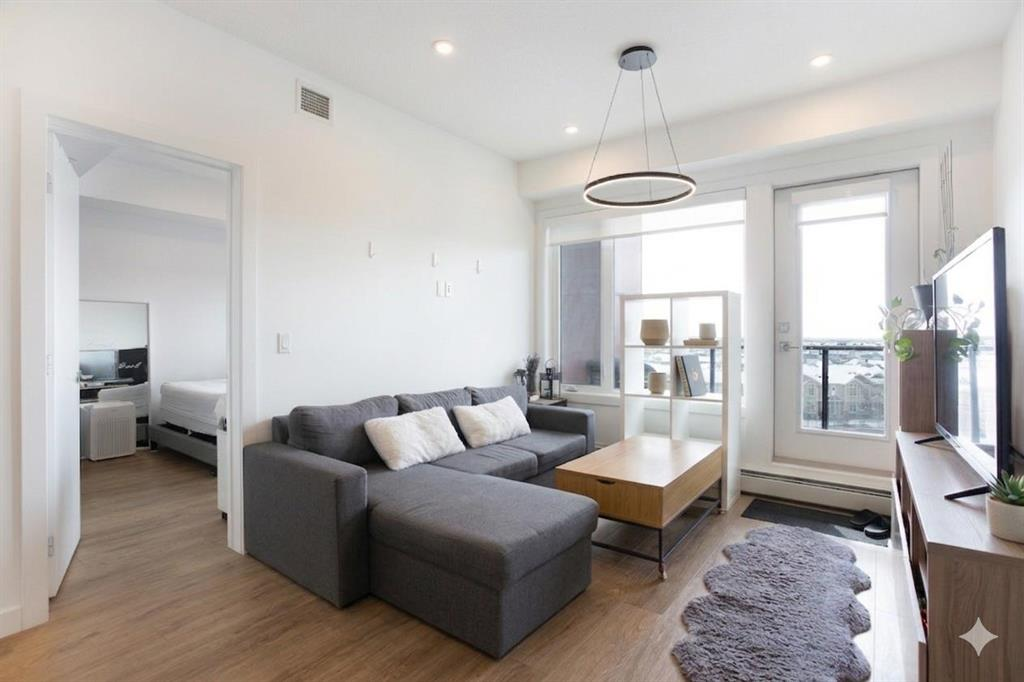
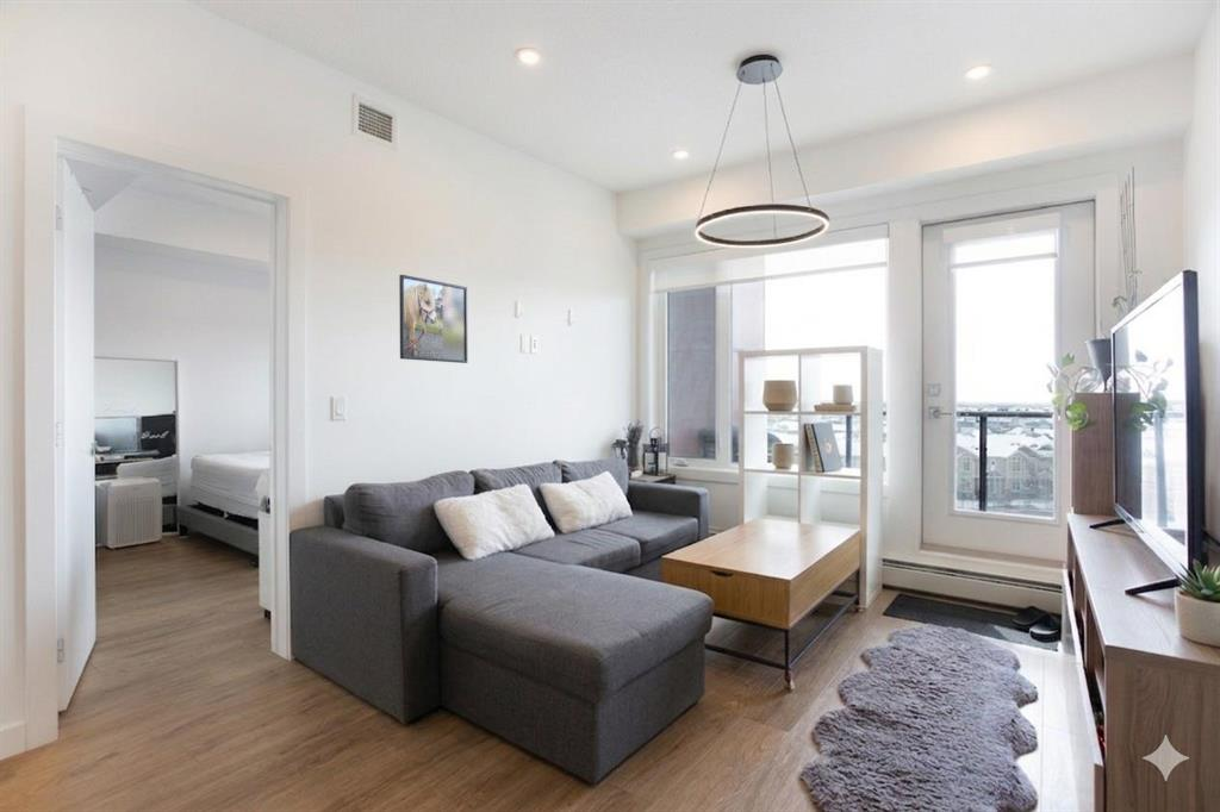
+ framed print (435, 320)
